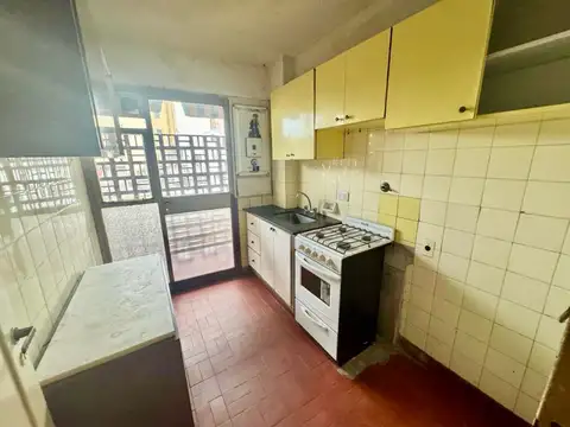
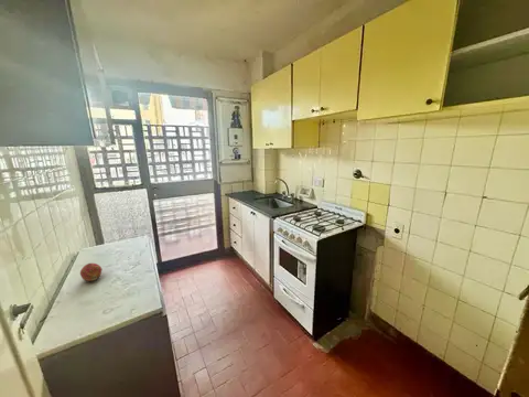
+ fruit (90, 270)
